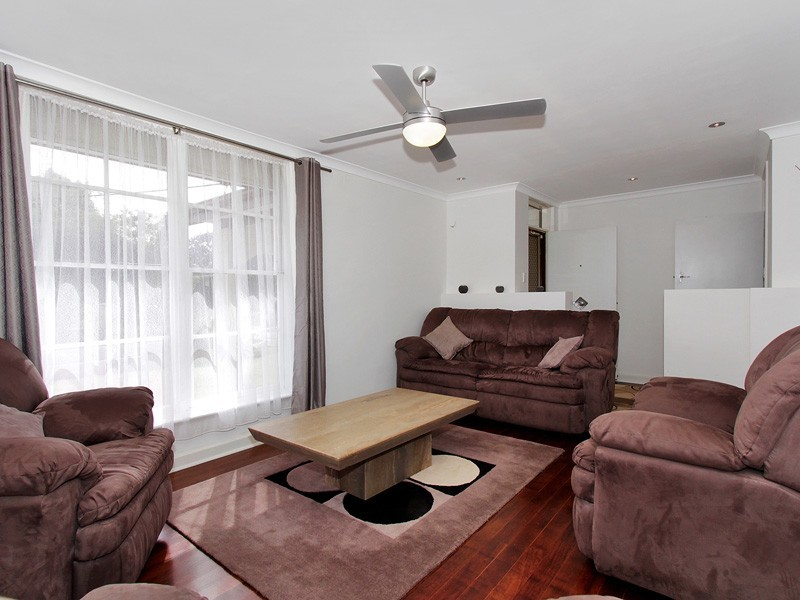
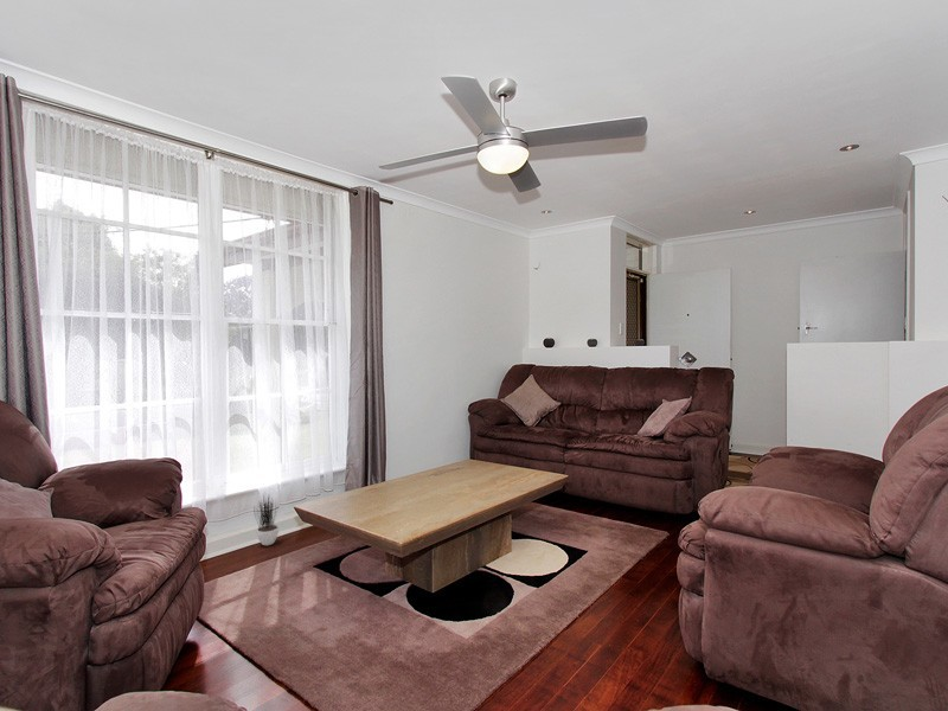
+ potted plant (276, 513)
